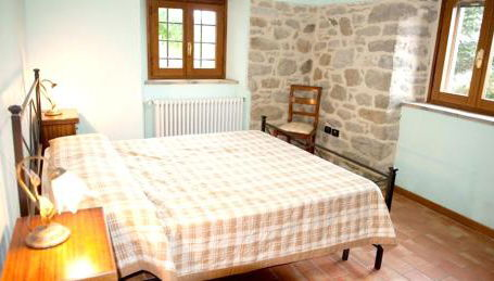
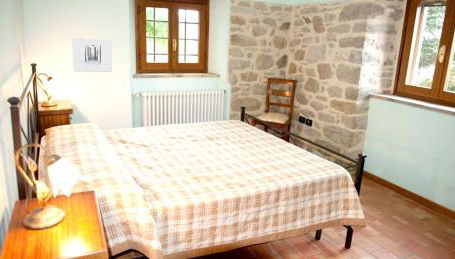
+ wall art (92, 55)
